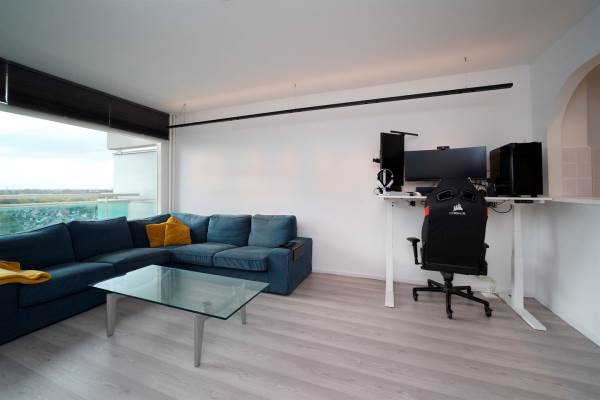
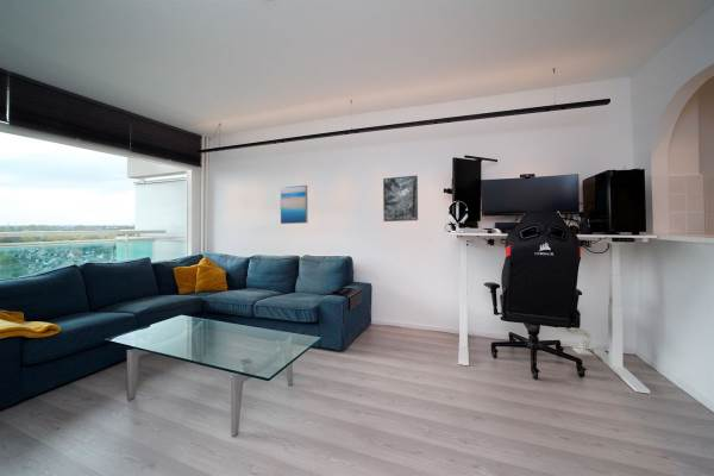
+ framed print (400, 199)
+ wall art (293, 205)
